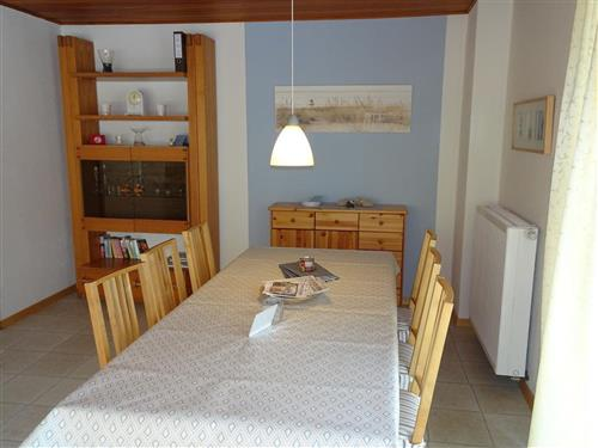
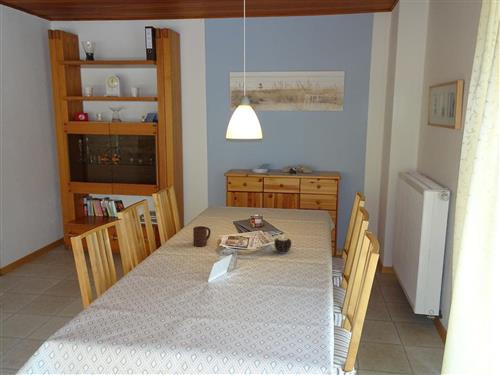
+ cup (201, 235)
+ candle (282, 244)
